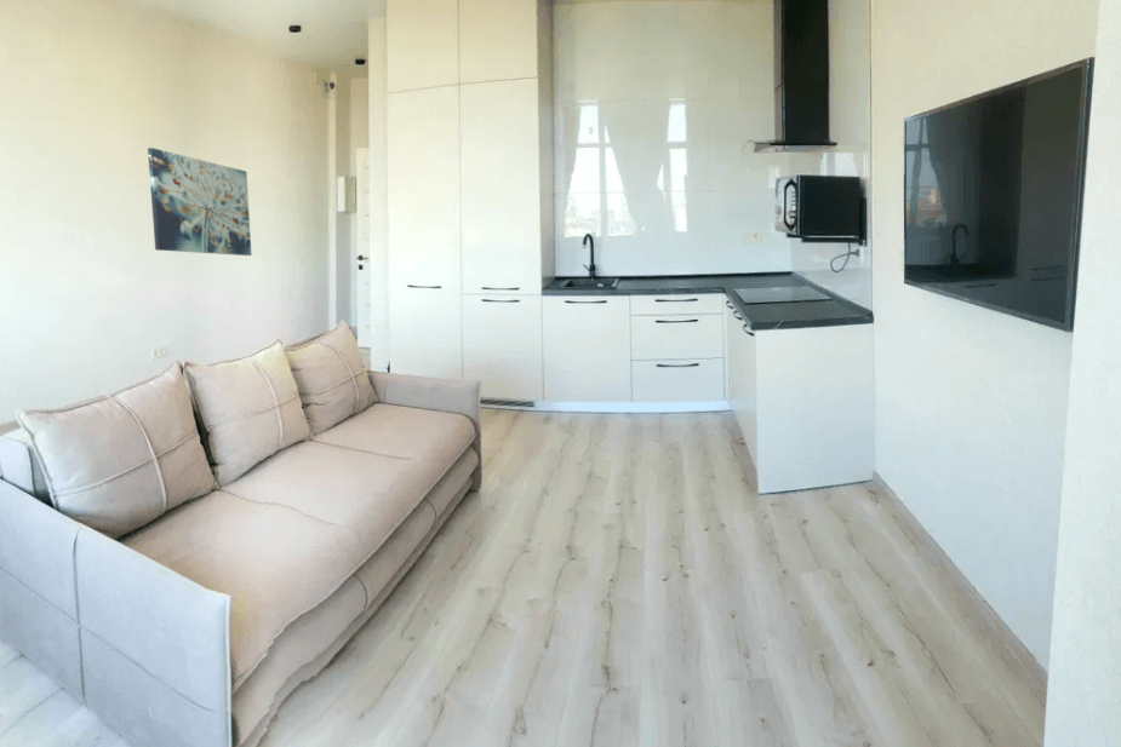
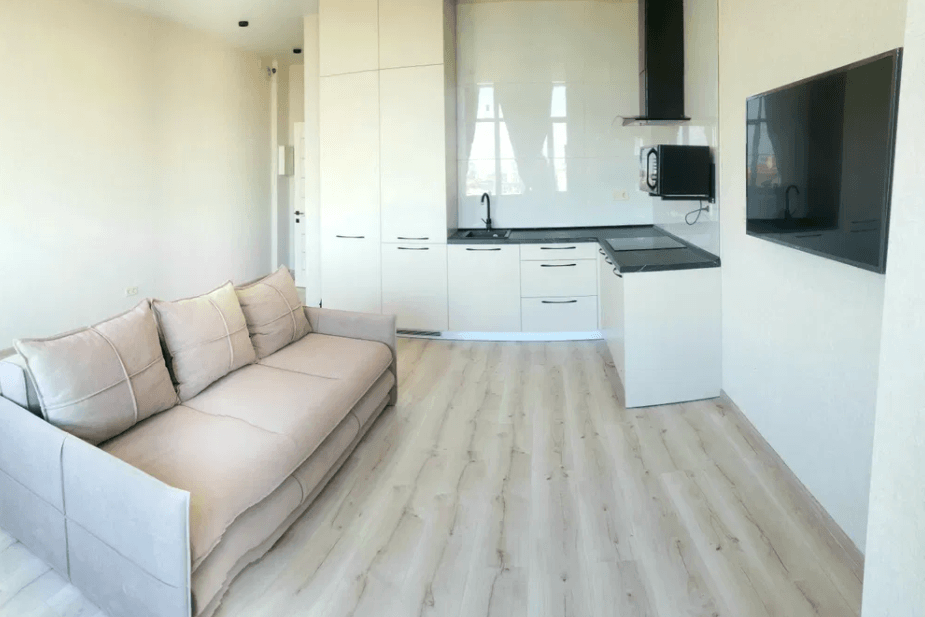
- wall art (205, 207)
